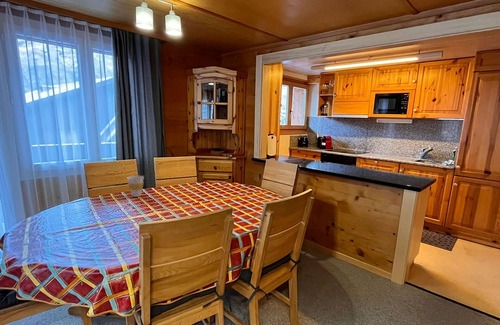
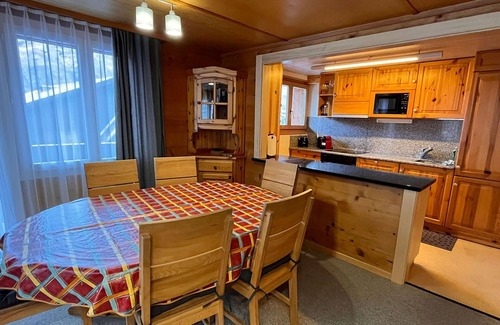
- cup (136, 186)
